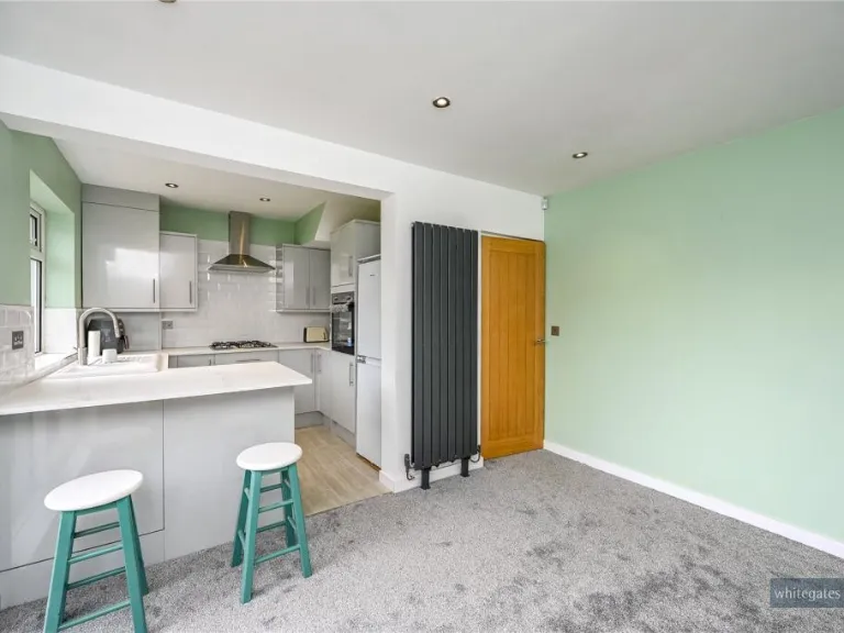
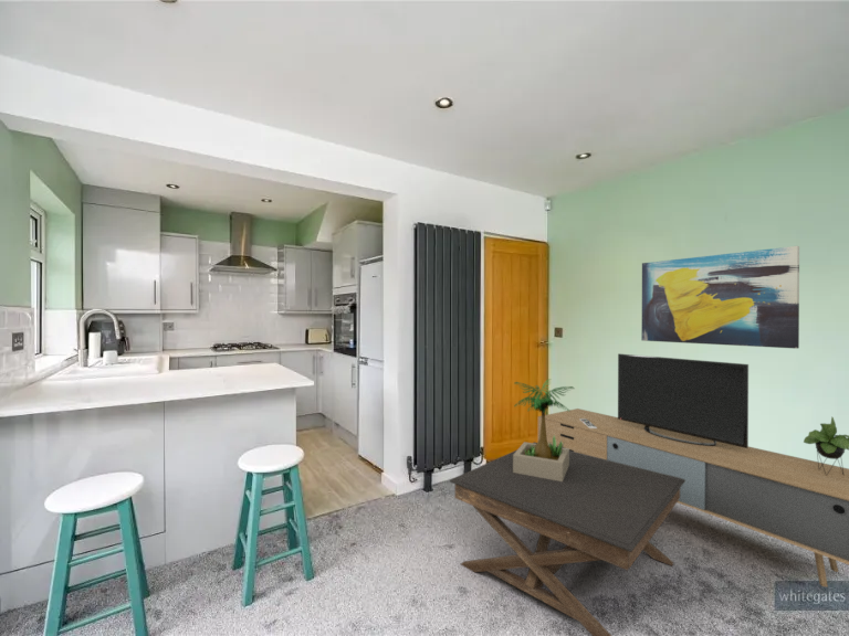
+ potted plant (544, 423)
+ media console (671, 436)
+ wall art (710, 299)
+ coffee table (567, 520)
